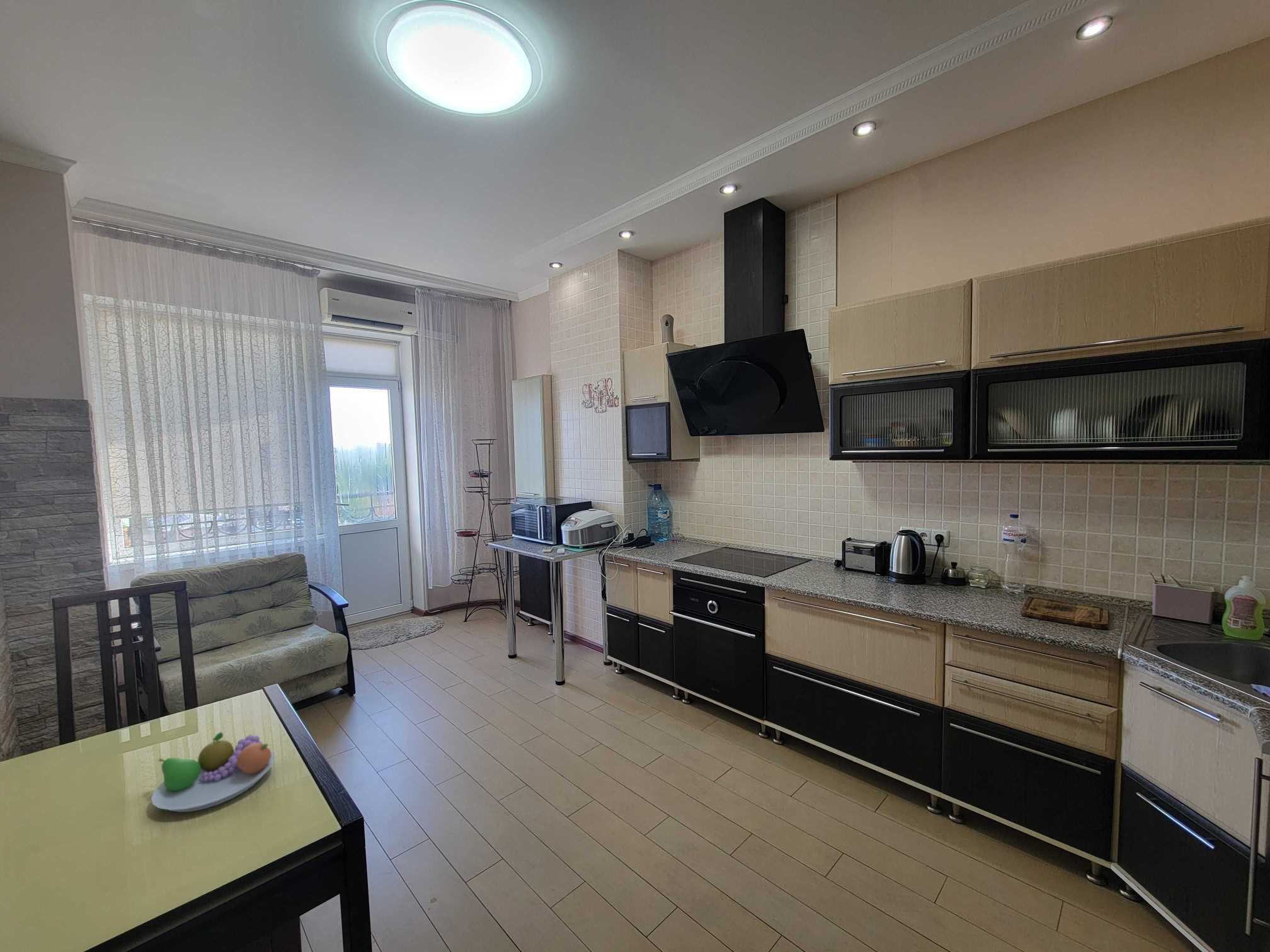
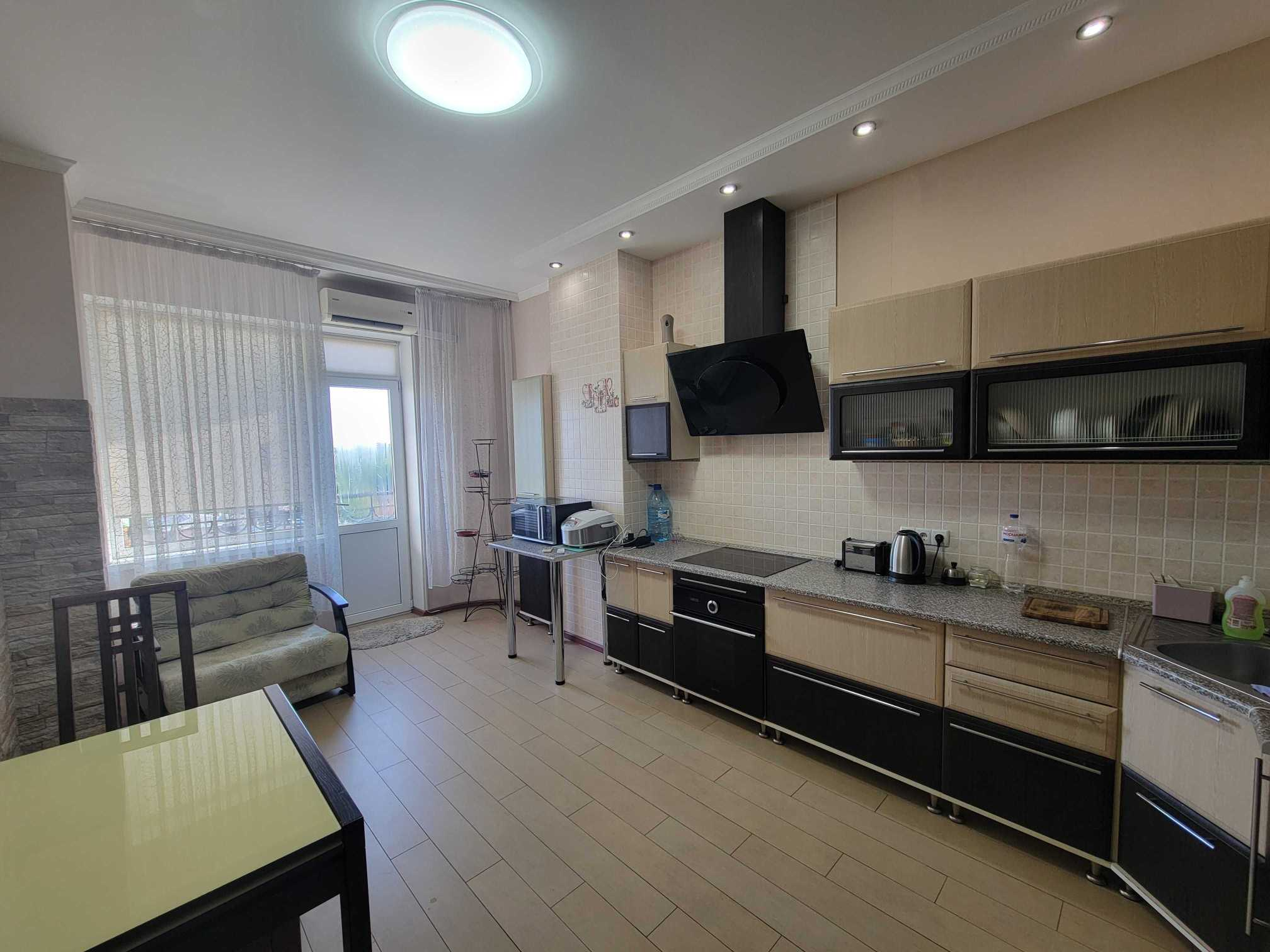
- fruit bowl (213, 766)
